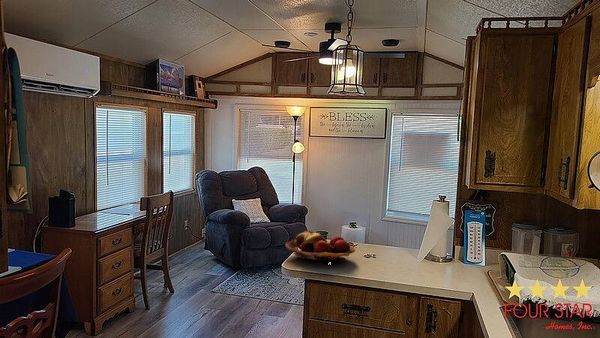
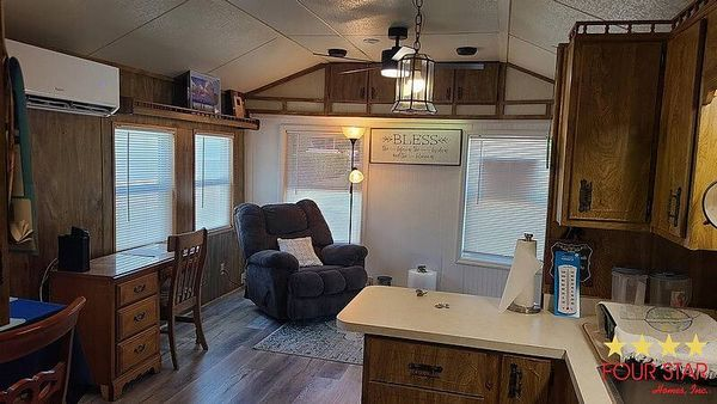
- fruit basket (319, 245)
